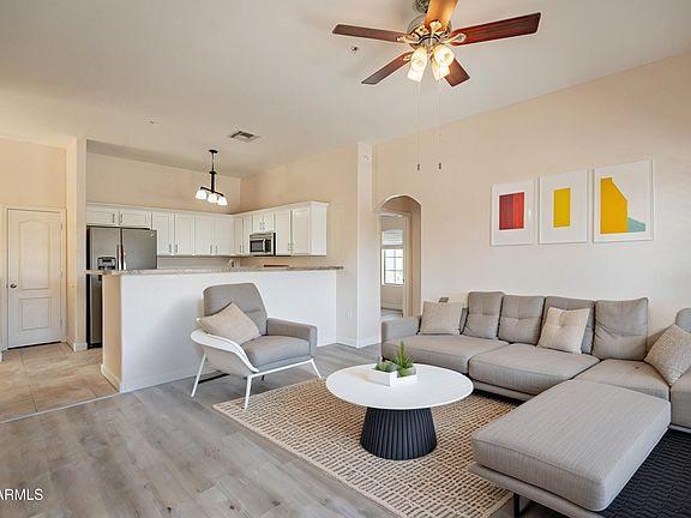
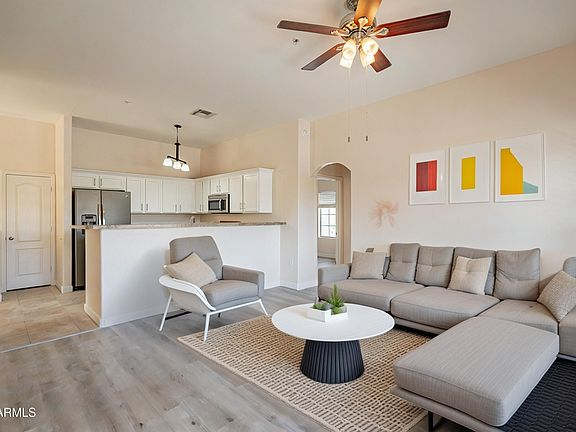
+ wall sculpture (382, 212)
